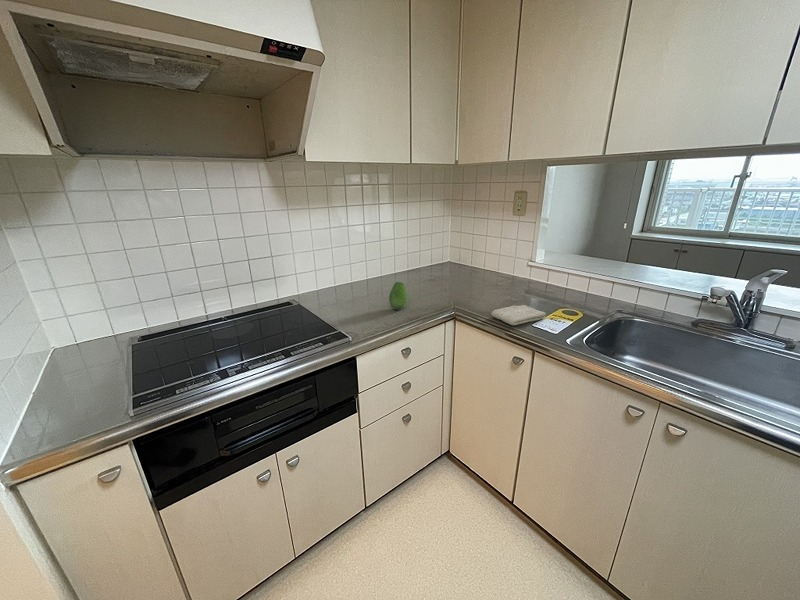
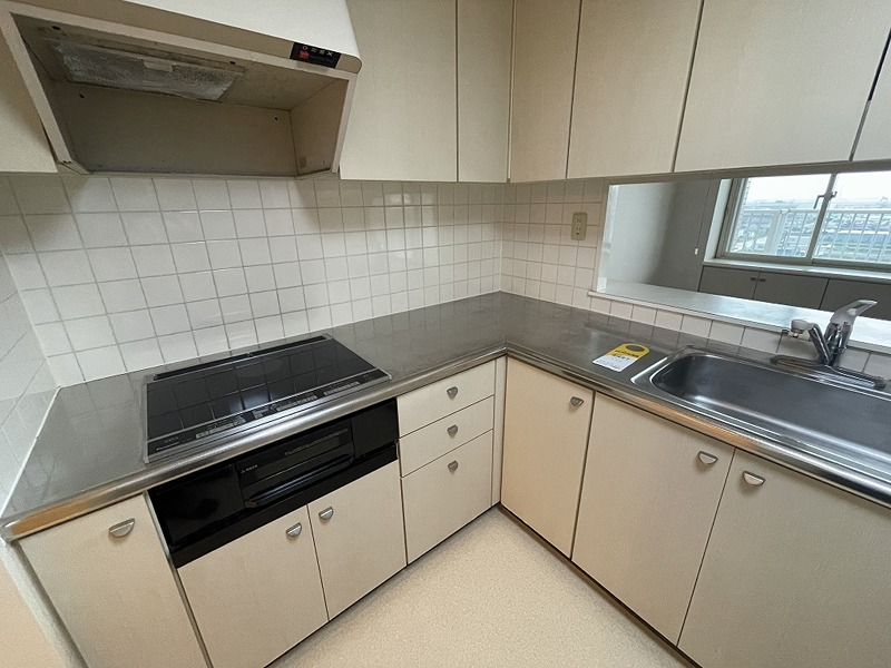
- washcloth (518, 314)
- fruit (398, 295)
